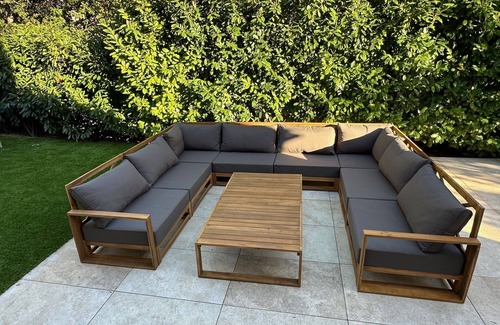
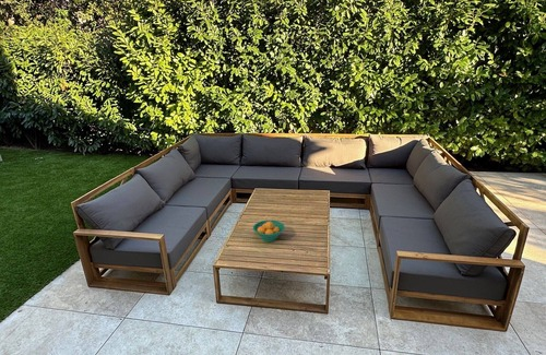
+ fruit bowl (269, 229)
